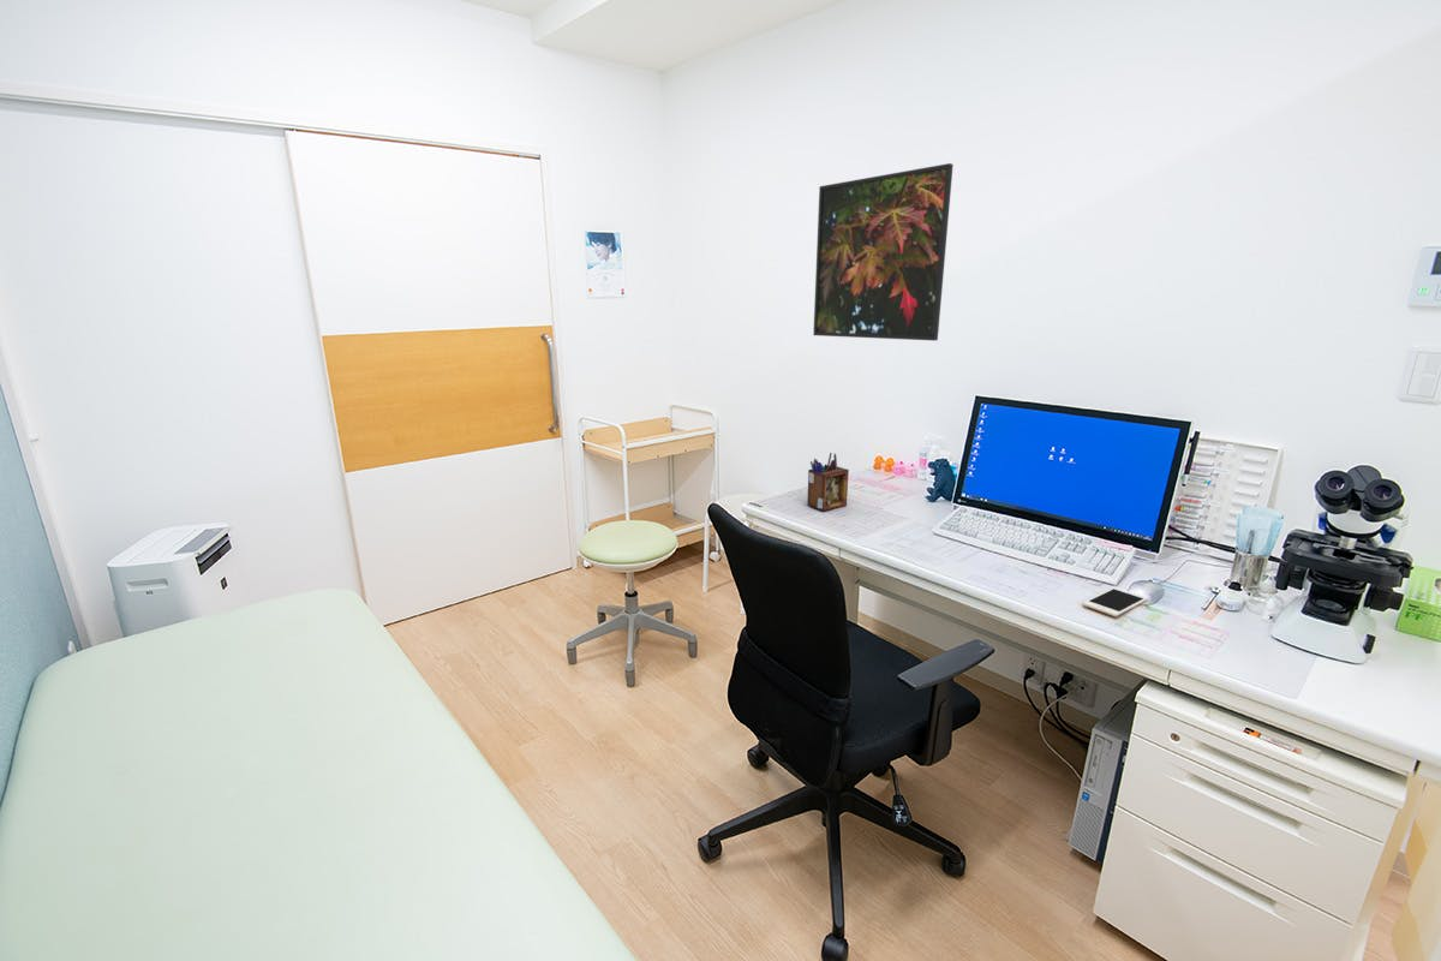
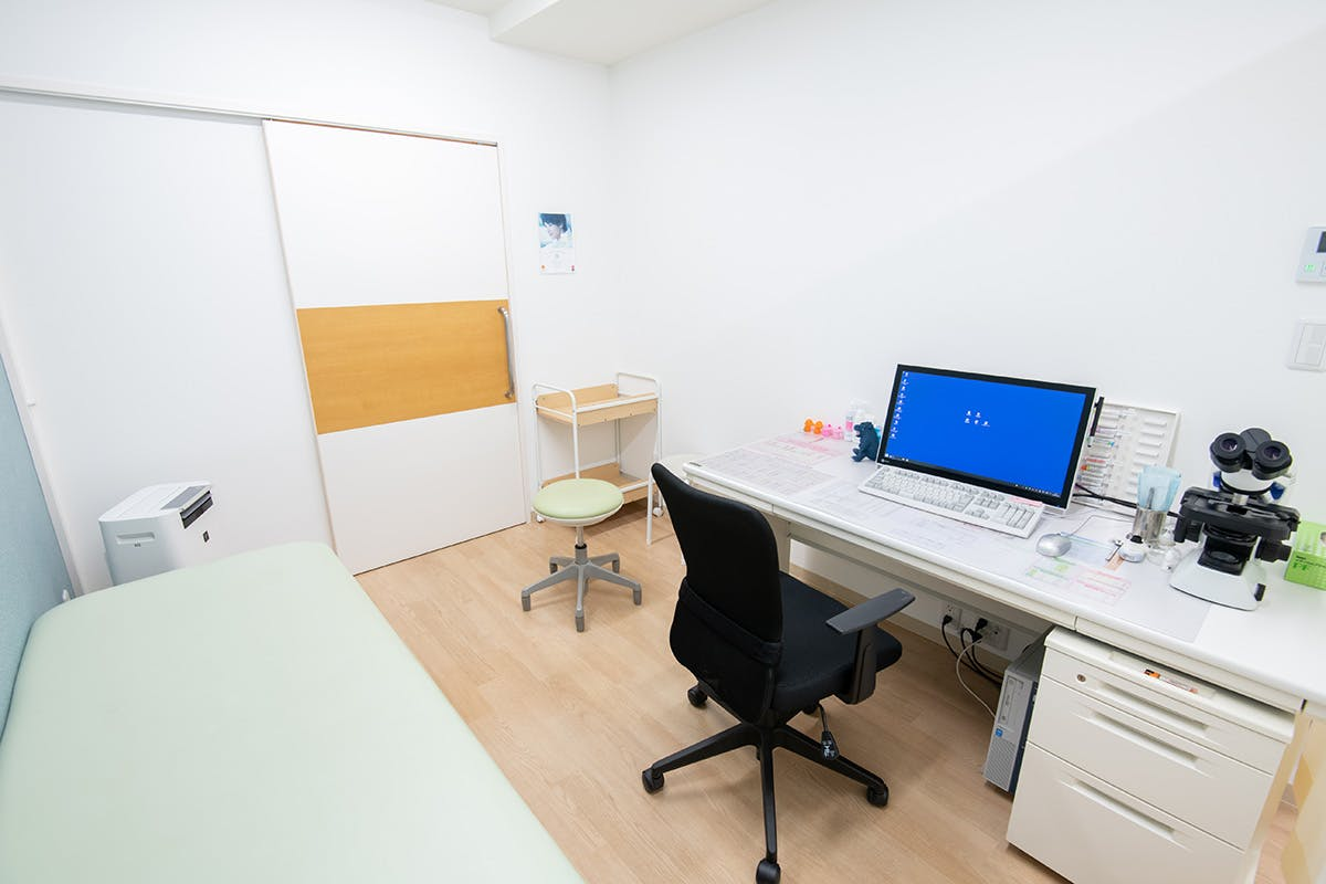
- cell phone (1114, 601)
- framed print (875, 258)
- desk organizer (827, 480)
